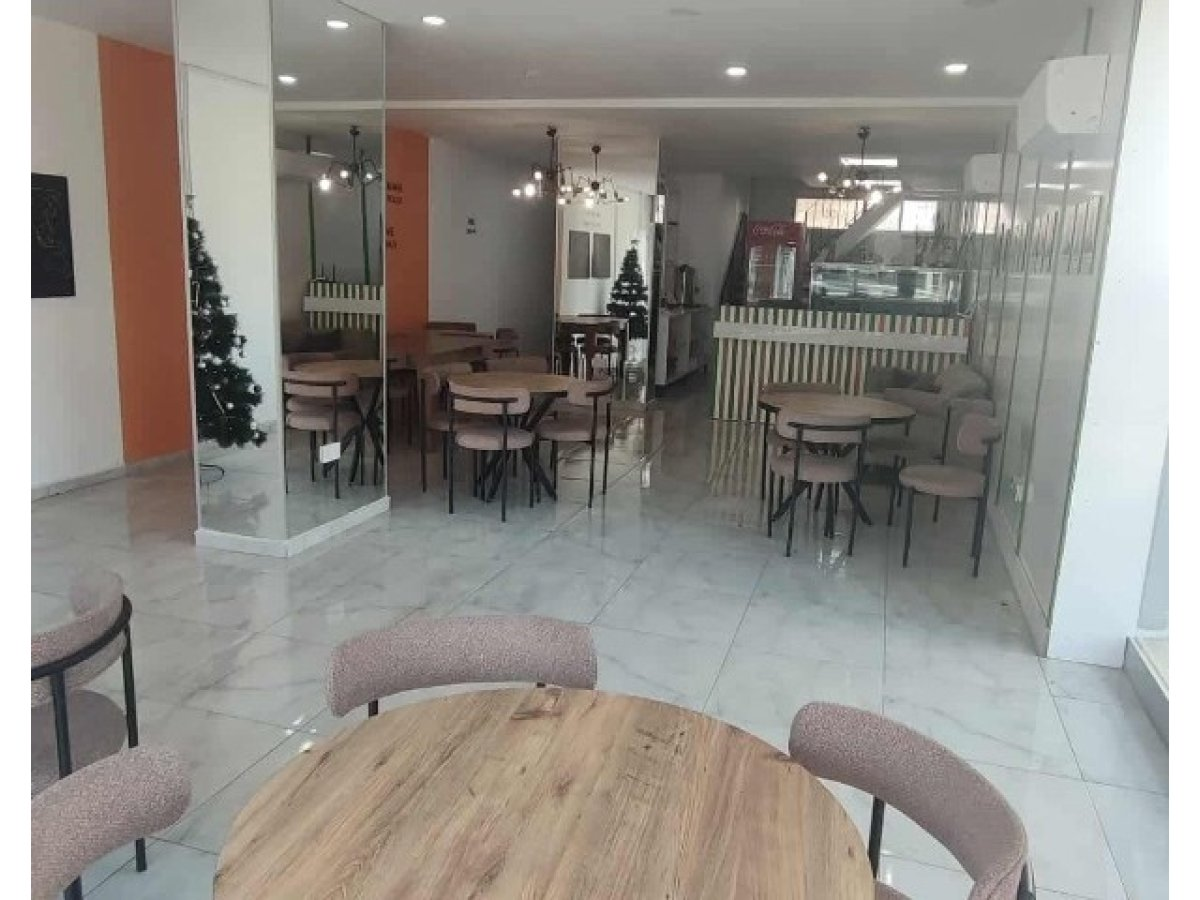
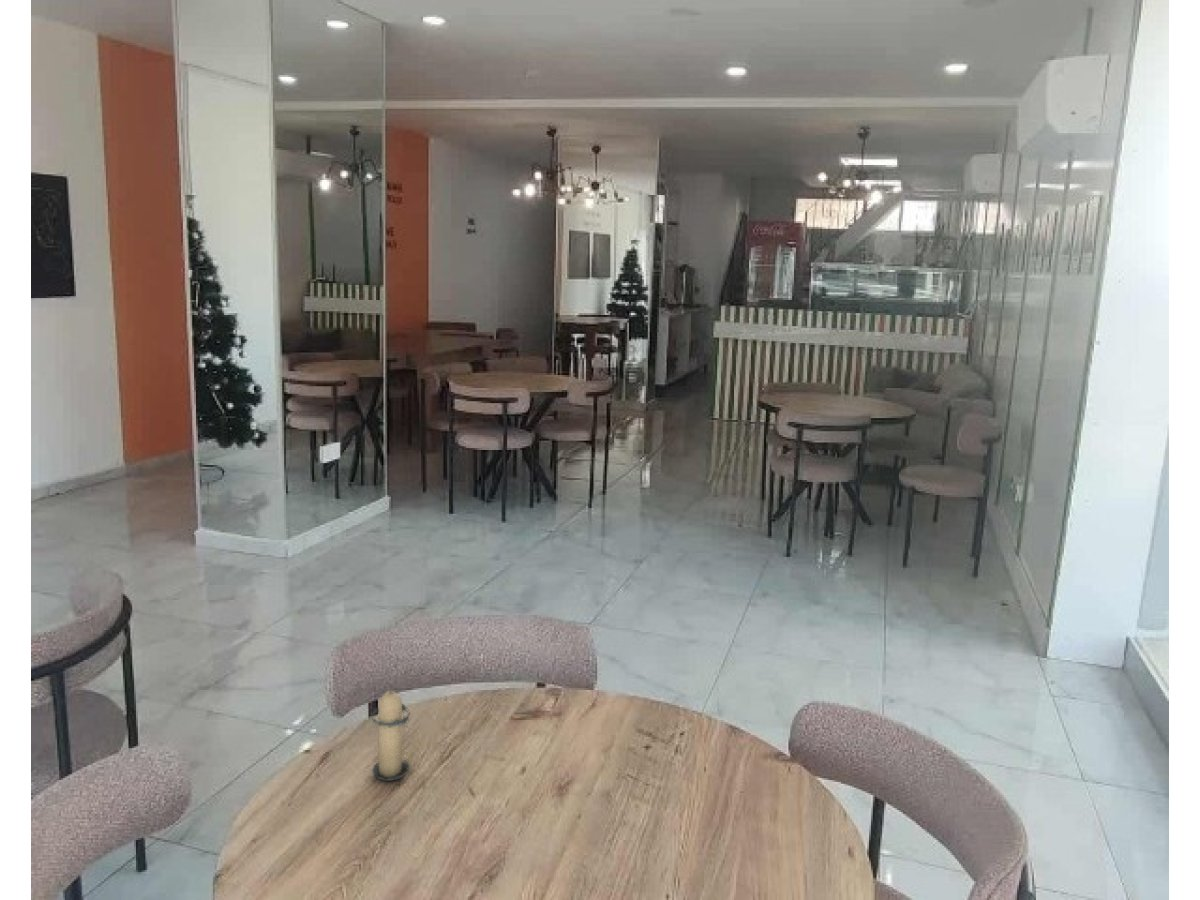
+ candle (390, 730)
